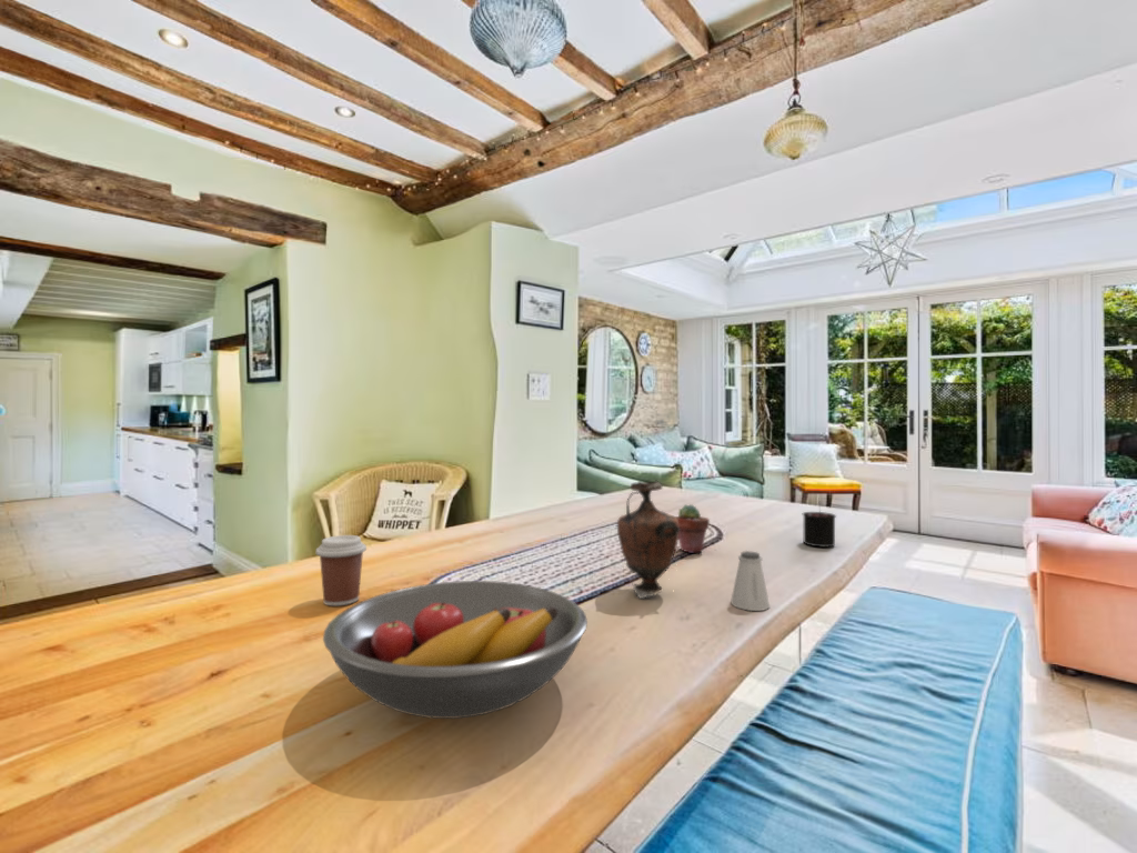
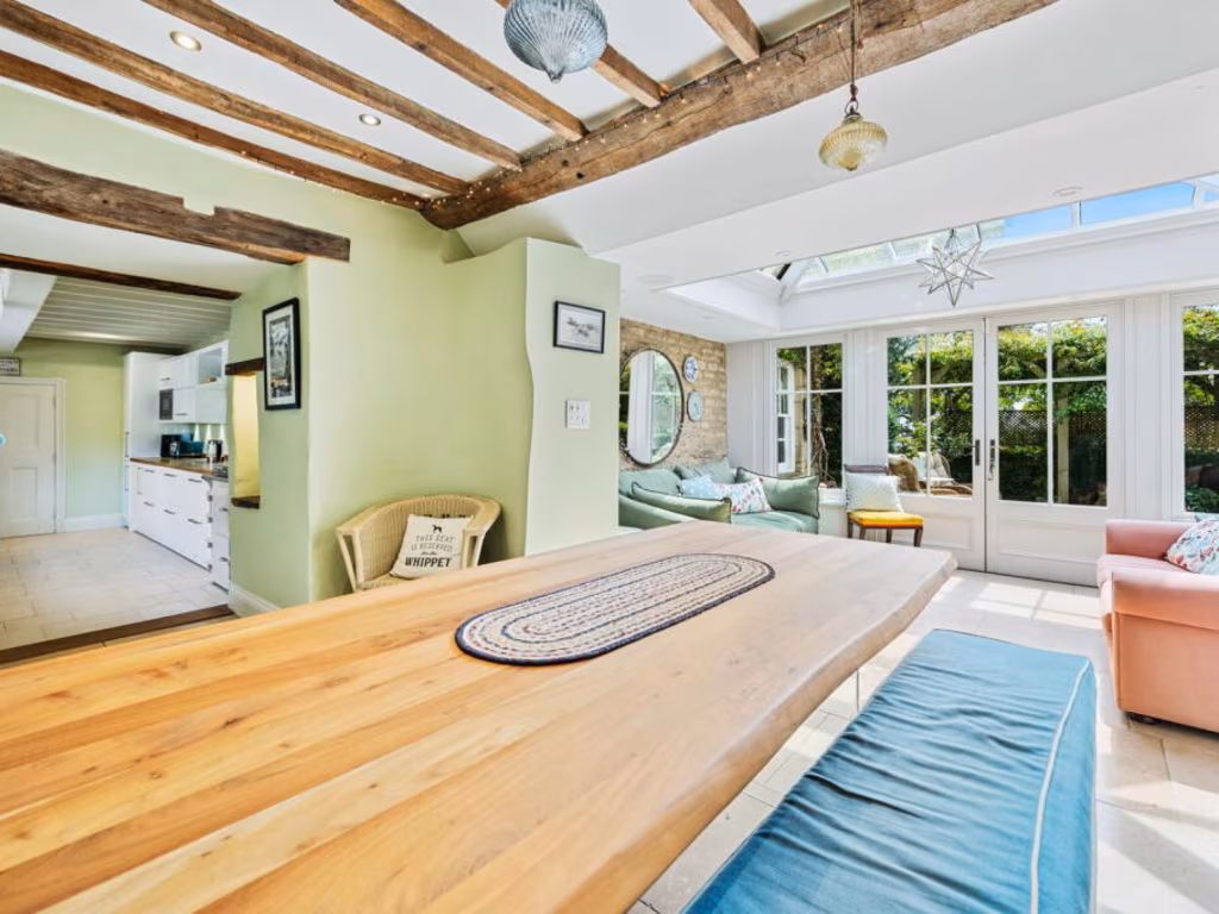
- coffee cup (341, 569)
- candle (818, 522)
- potted succulent (691, 526)
- saltshaker (749, 579)
- fruit bowl (460, 642)
- vase (648, 533)
